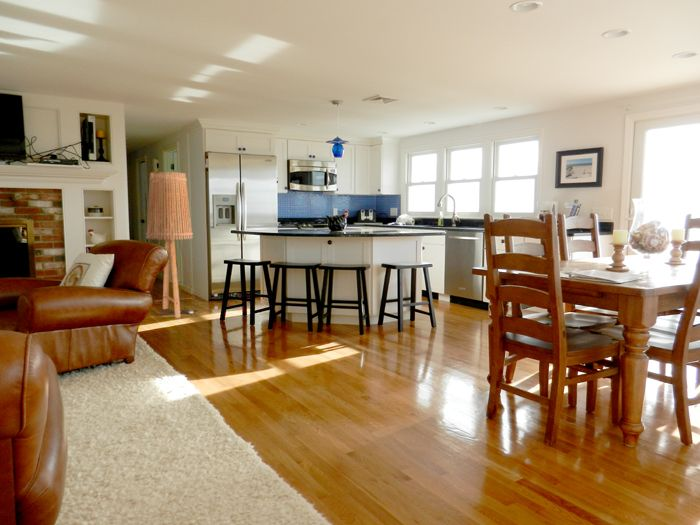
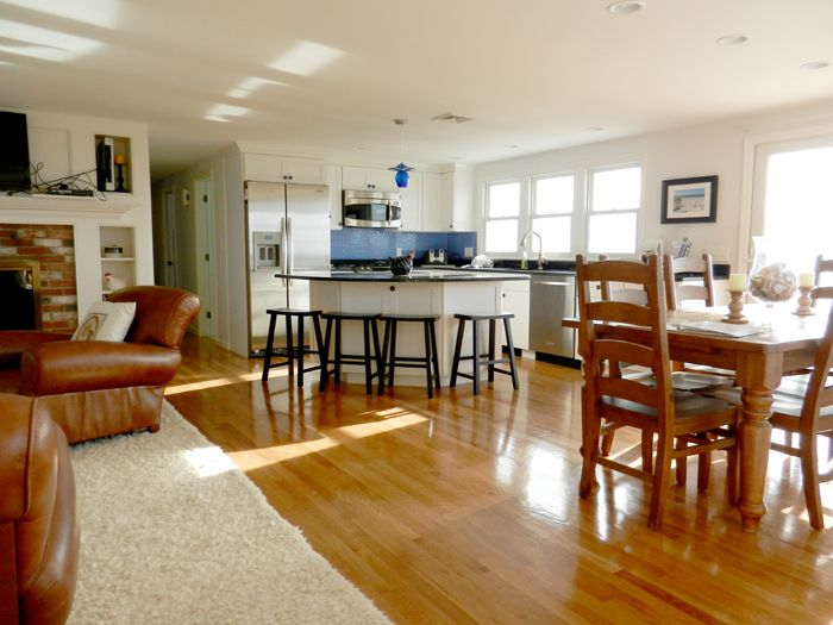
- floor lamp (169, 244)
